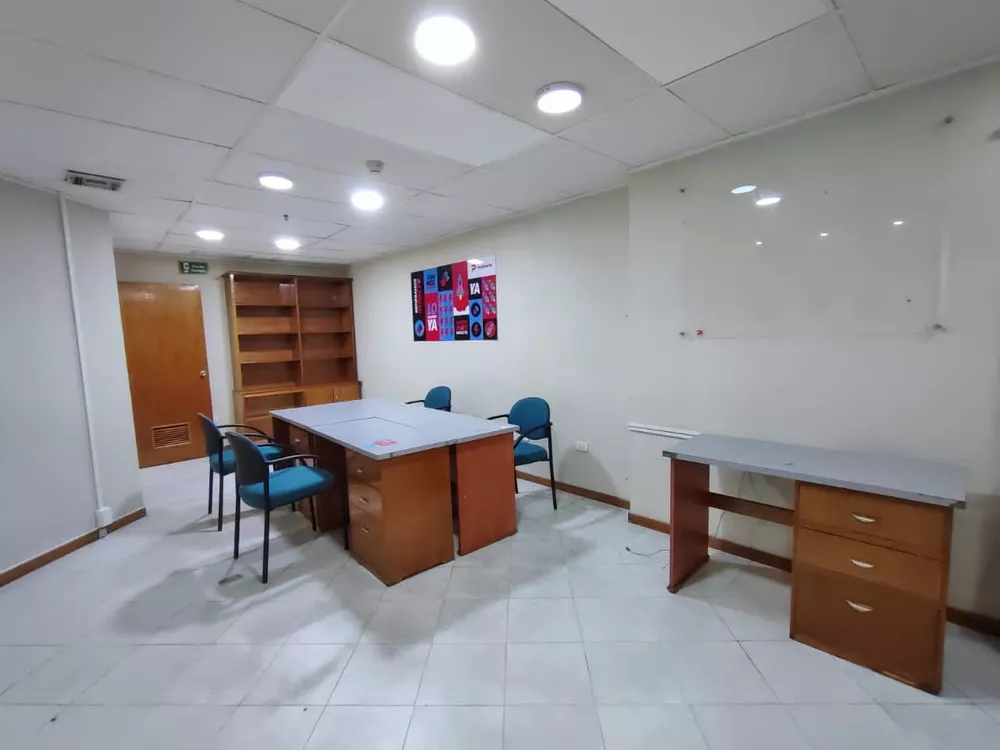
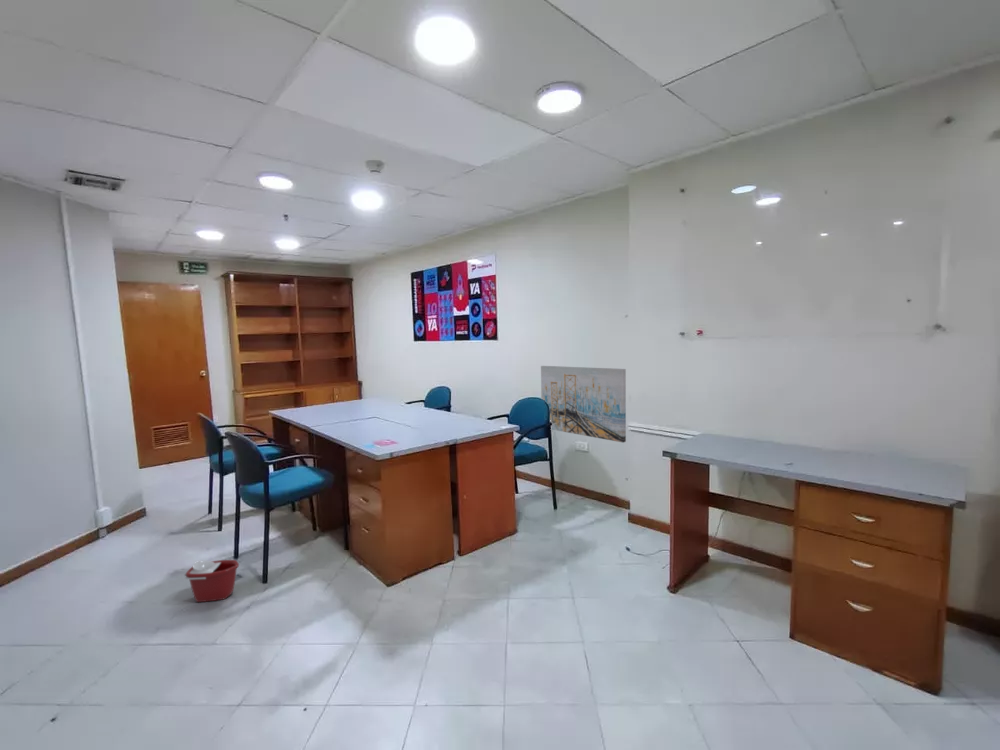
+ bucket (214, 579)
+ wall art (580, 401)
